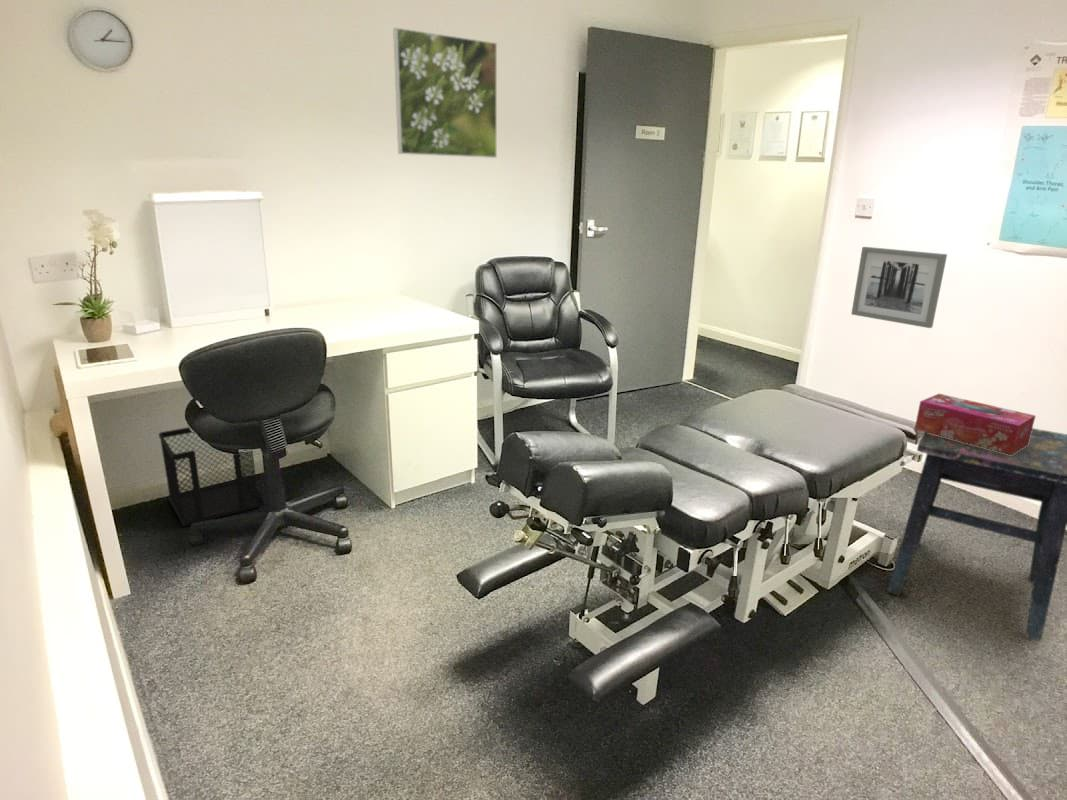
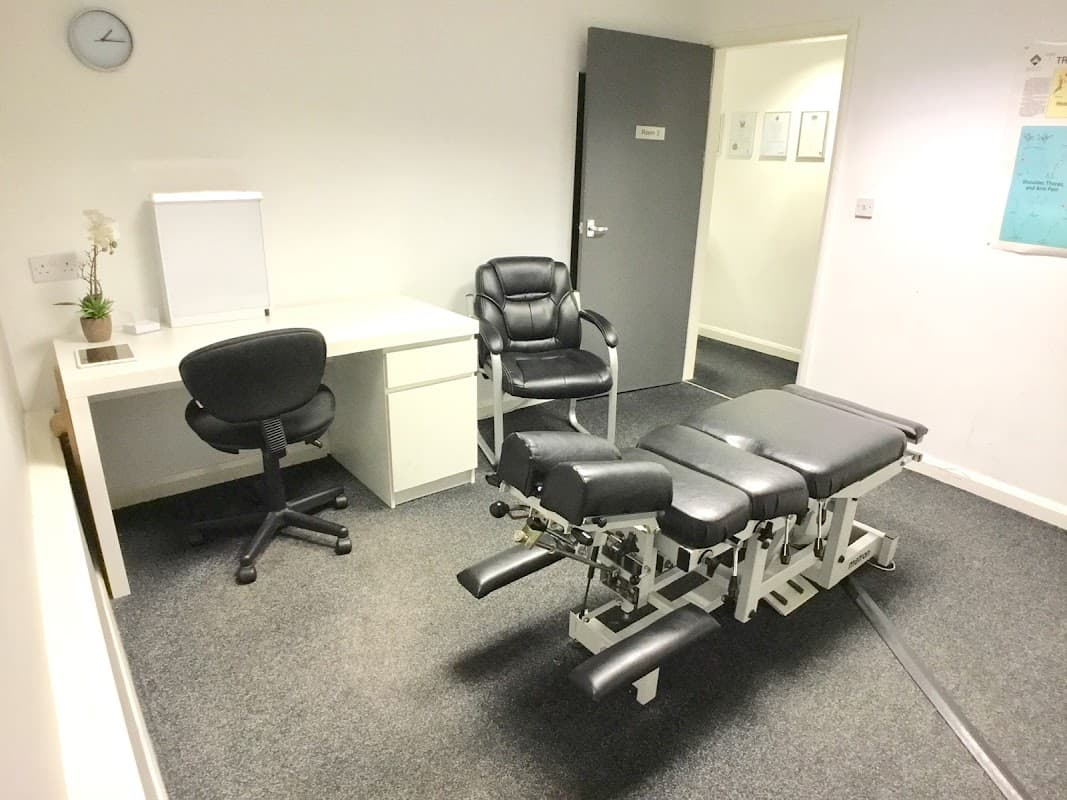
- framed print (448, 97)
- side table (984, 518)
- wall art (896, 286)
- tissue box (973, 421)
- wastebasket (208, 469)
